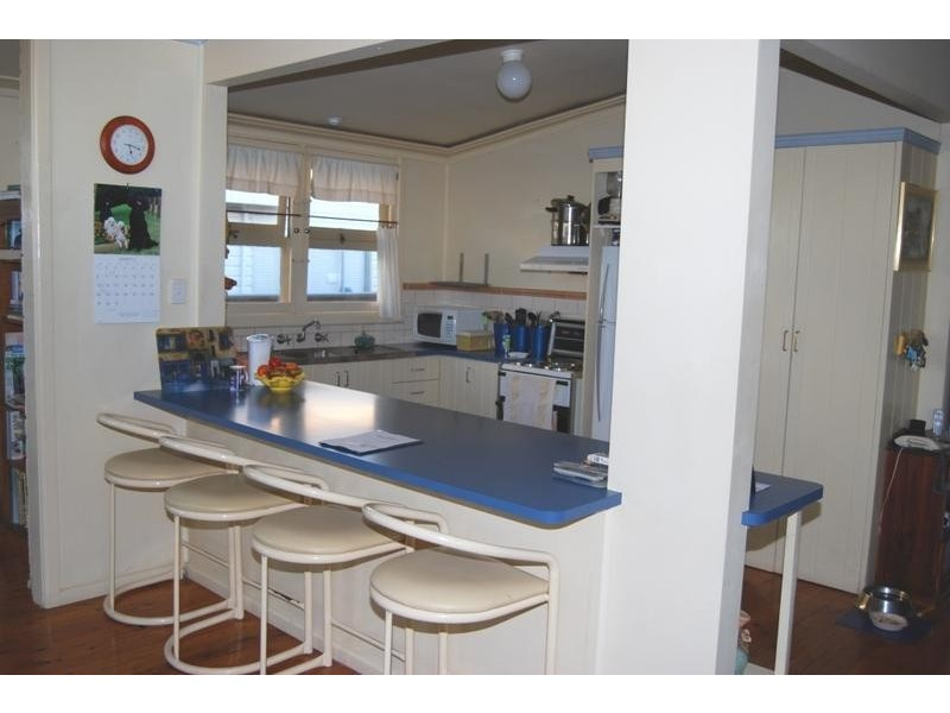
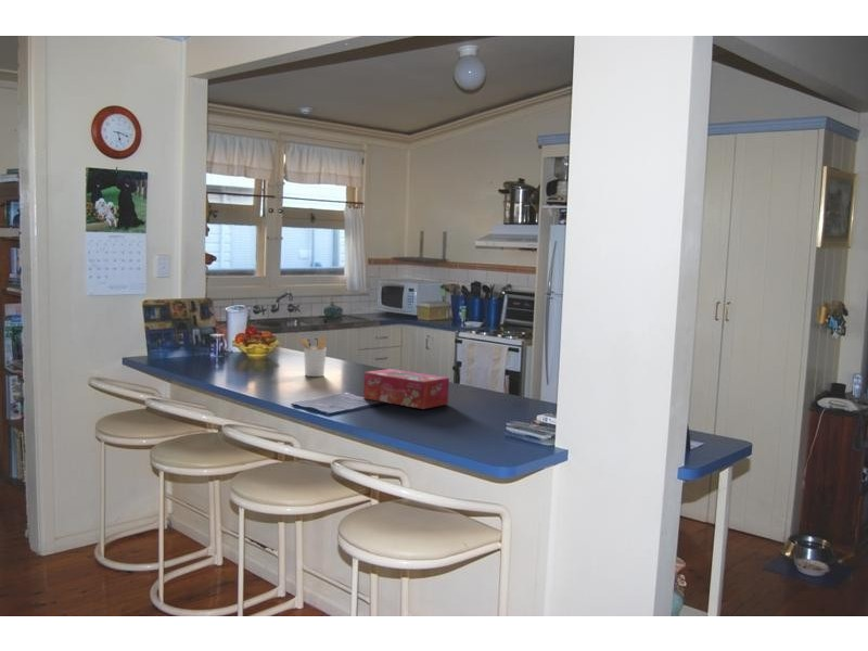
+ utensil holder (310, 355)
+ tissue box (406, 387)
